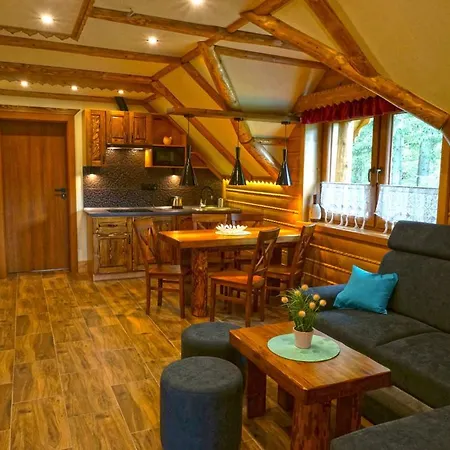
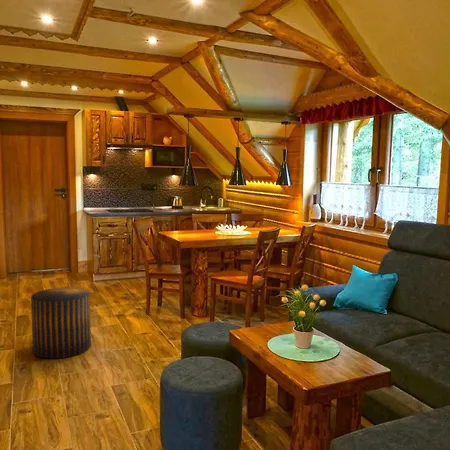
+ stool (61, 320)
